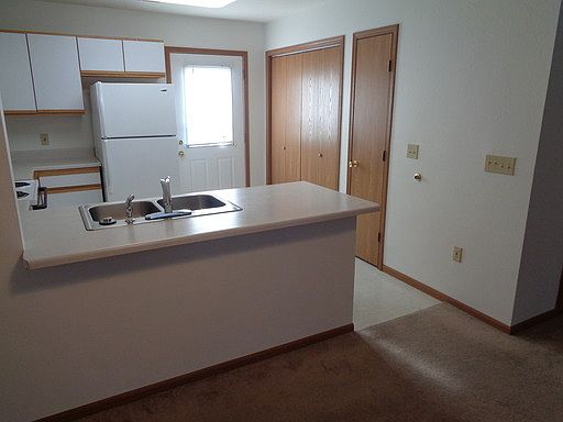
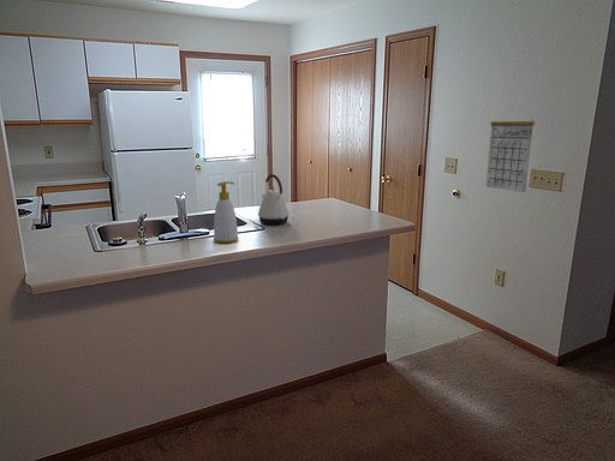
+ kettle (273, 198)
+ soap bottle (225, 211)
+ calendar (509, 148)
